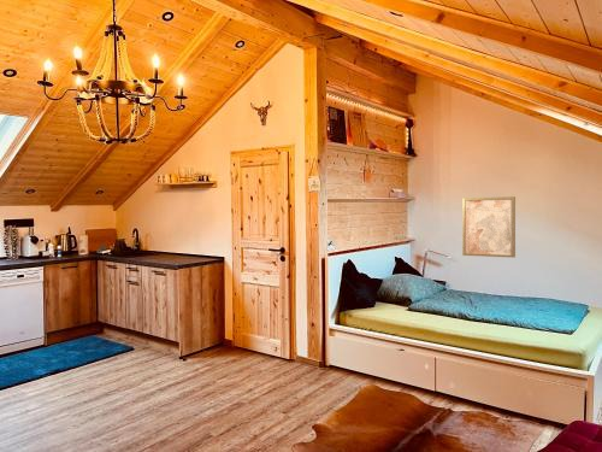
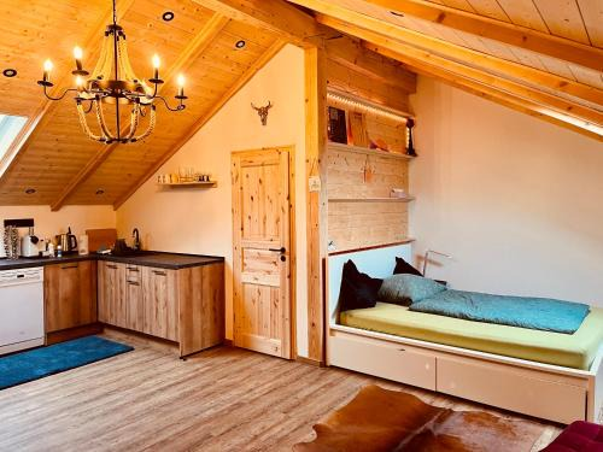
- wall art (488, 227)
